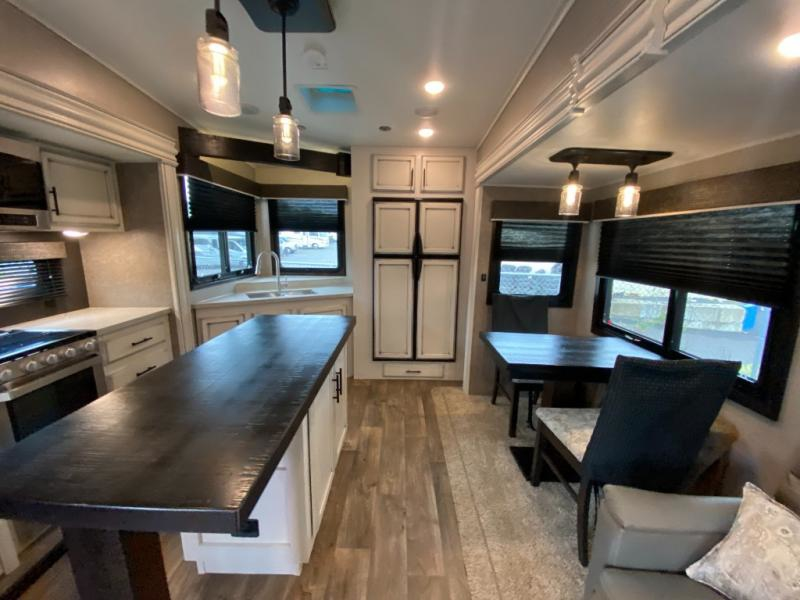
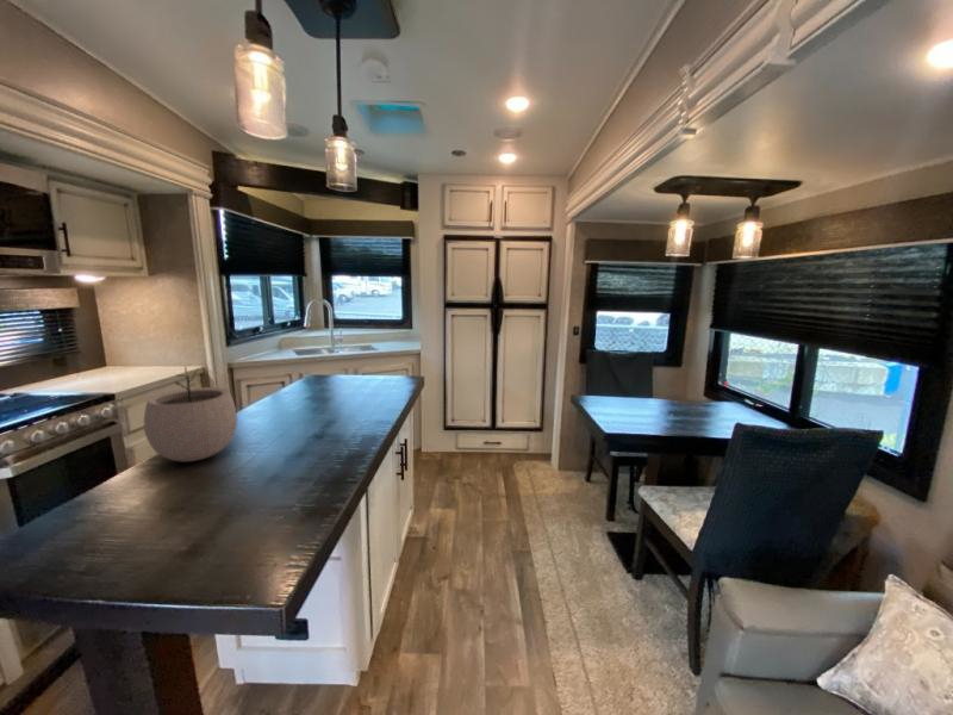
+ plant pot (192, 412)
